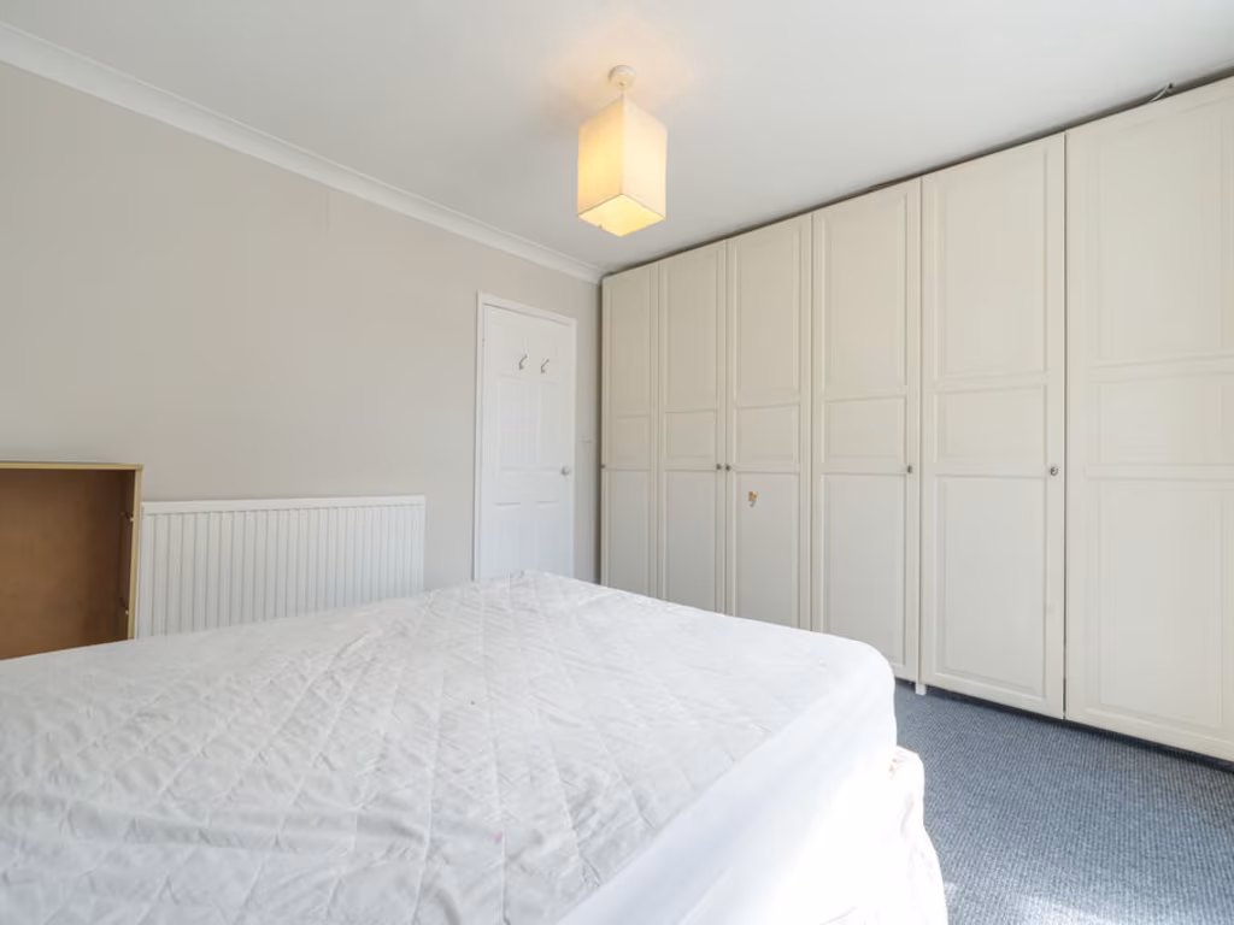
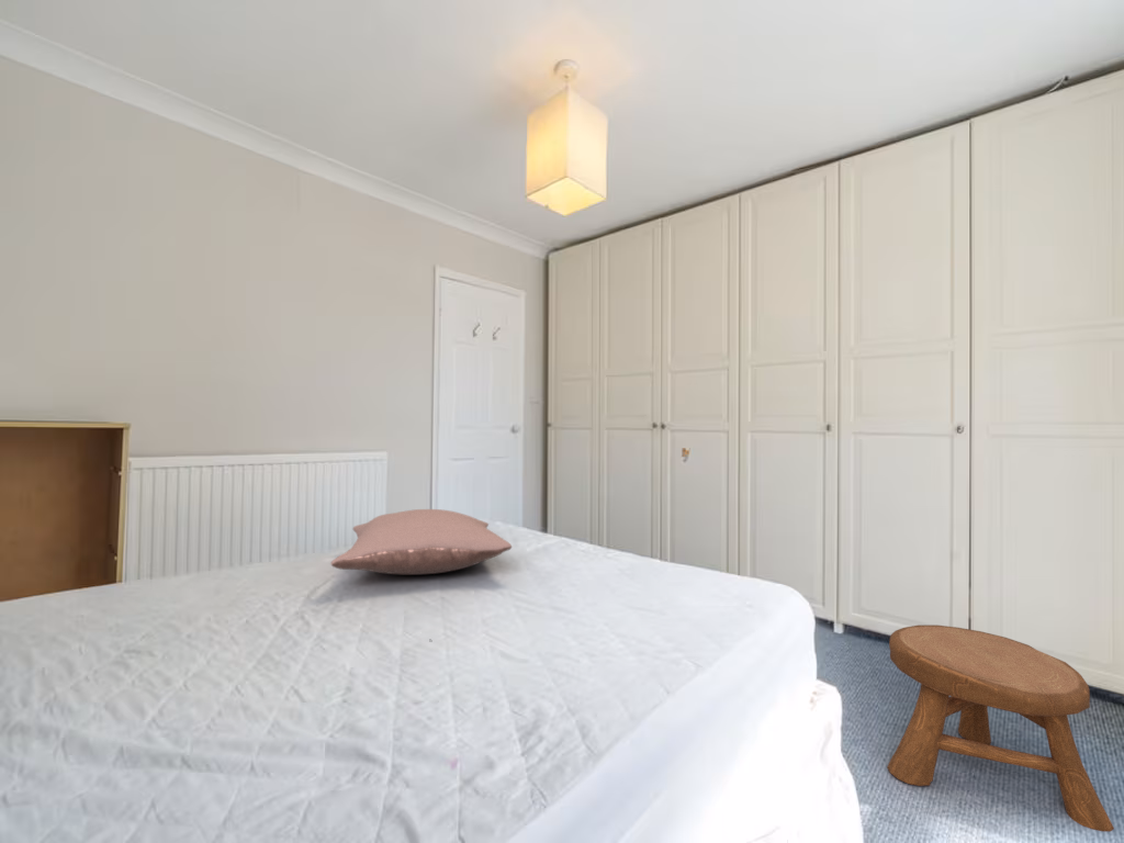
+ stool (970, 712)
+ pillow (424, 538)
